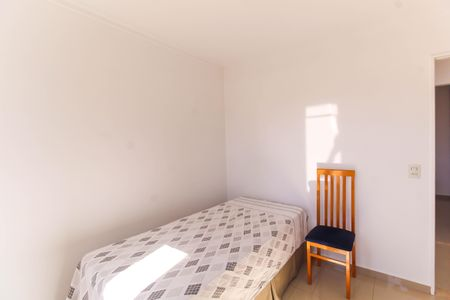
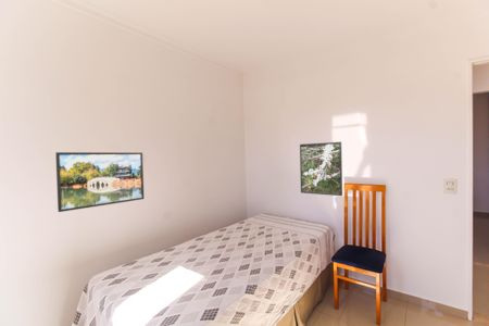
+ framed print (319, 168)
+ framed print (104, 178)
